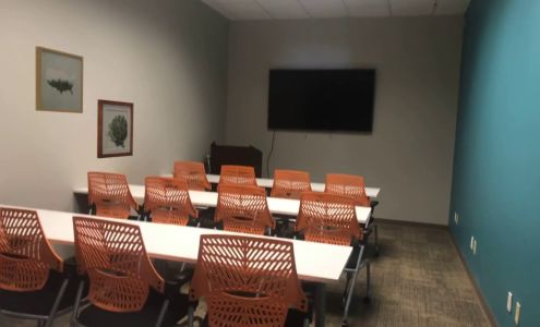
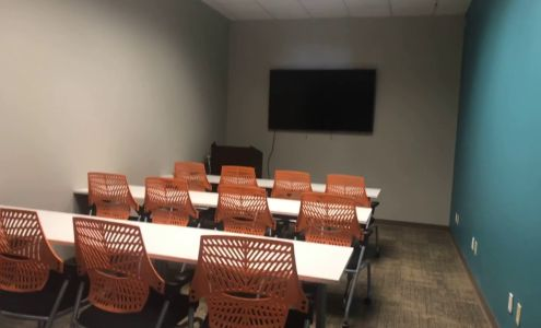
- wall art (116, 129)
- wall art (60, 82)
